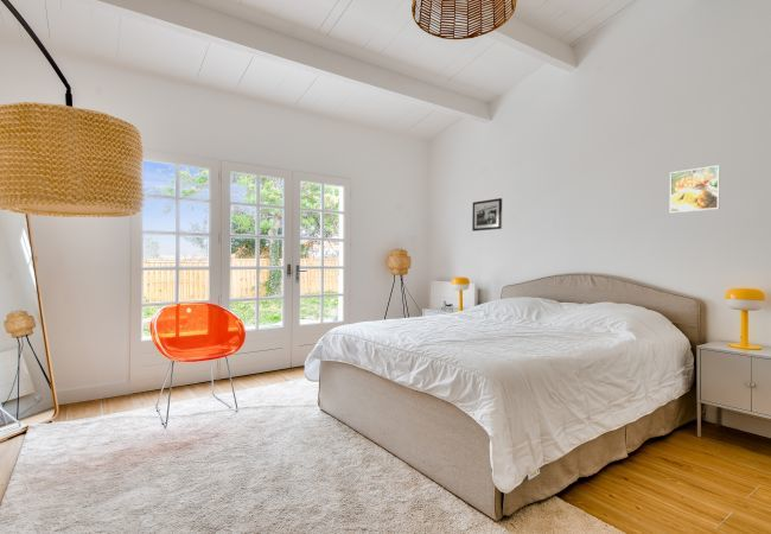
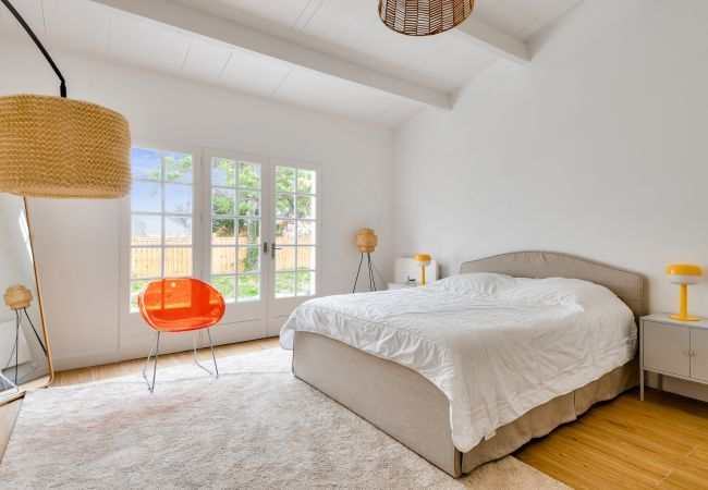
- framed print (694, 190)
- picture frame (486, 215)
